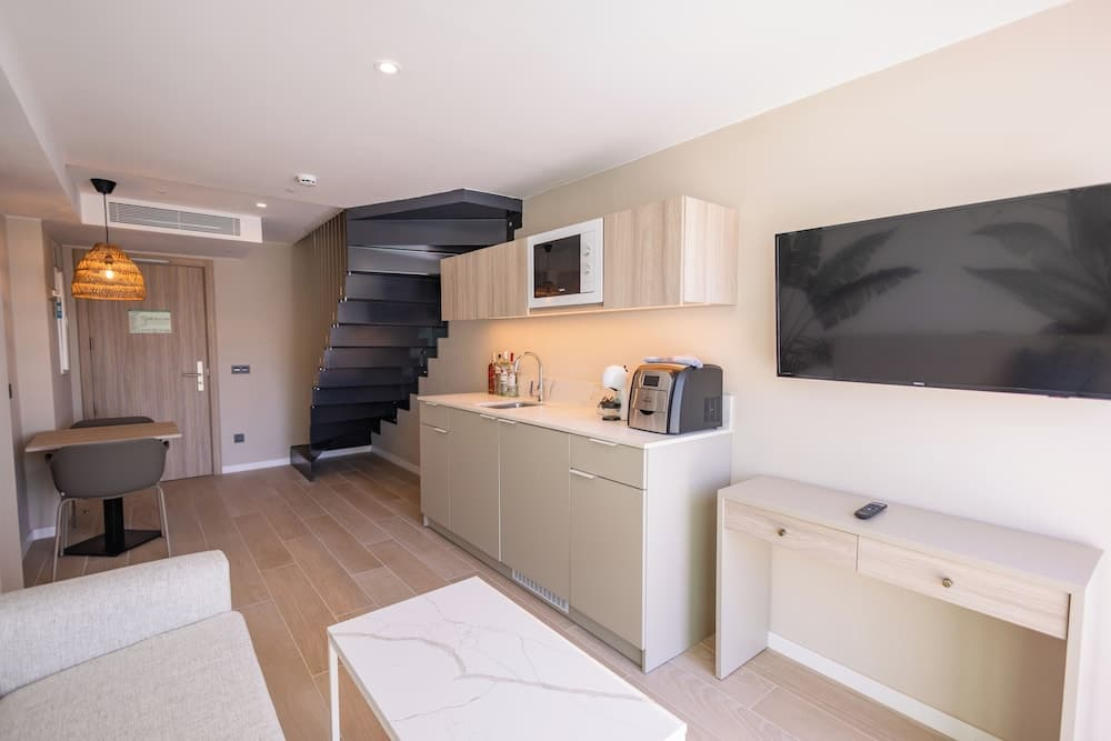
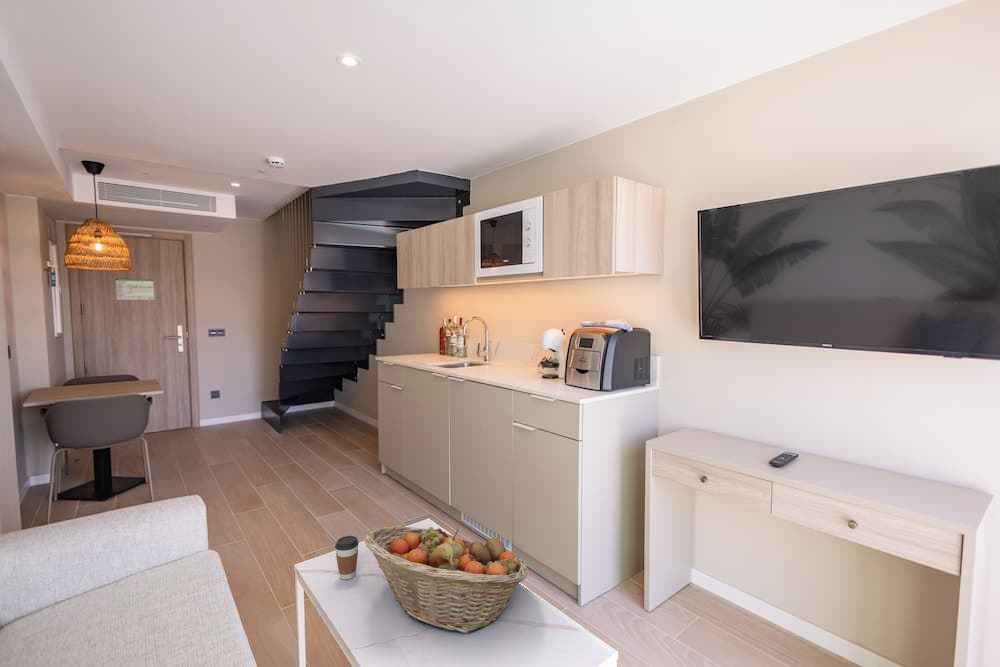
+ coffee cup (347, 557)
+ fruit basket (445, 564)
